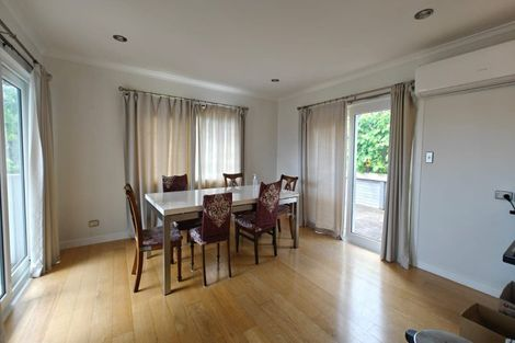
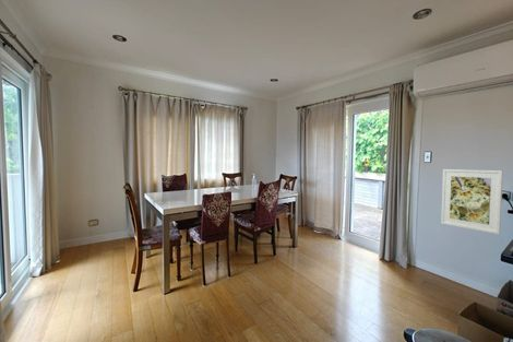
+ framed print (469, 199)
